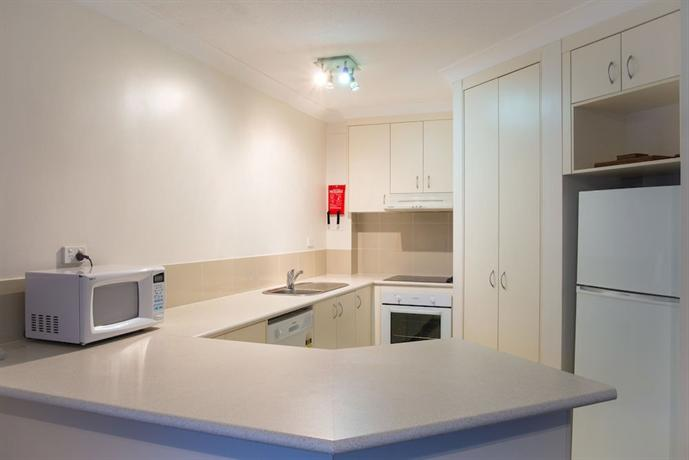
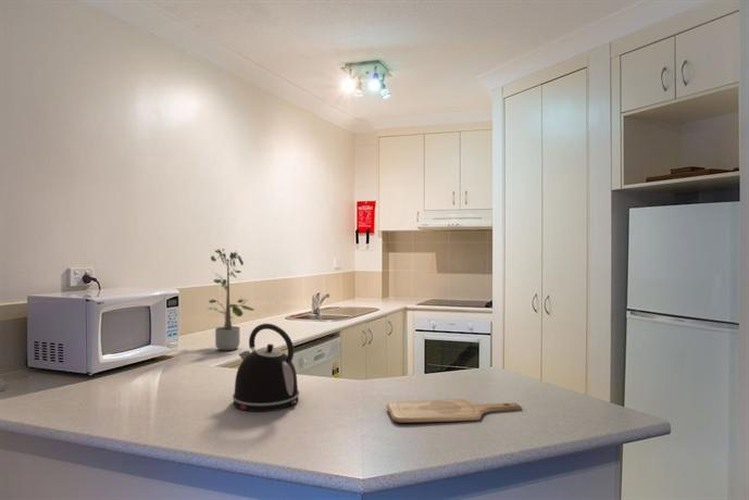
+ potted plant (227, 297)
+ cutting board (455, 409)
+ kettle (266, 362)
